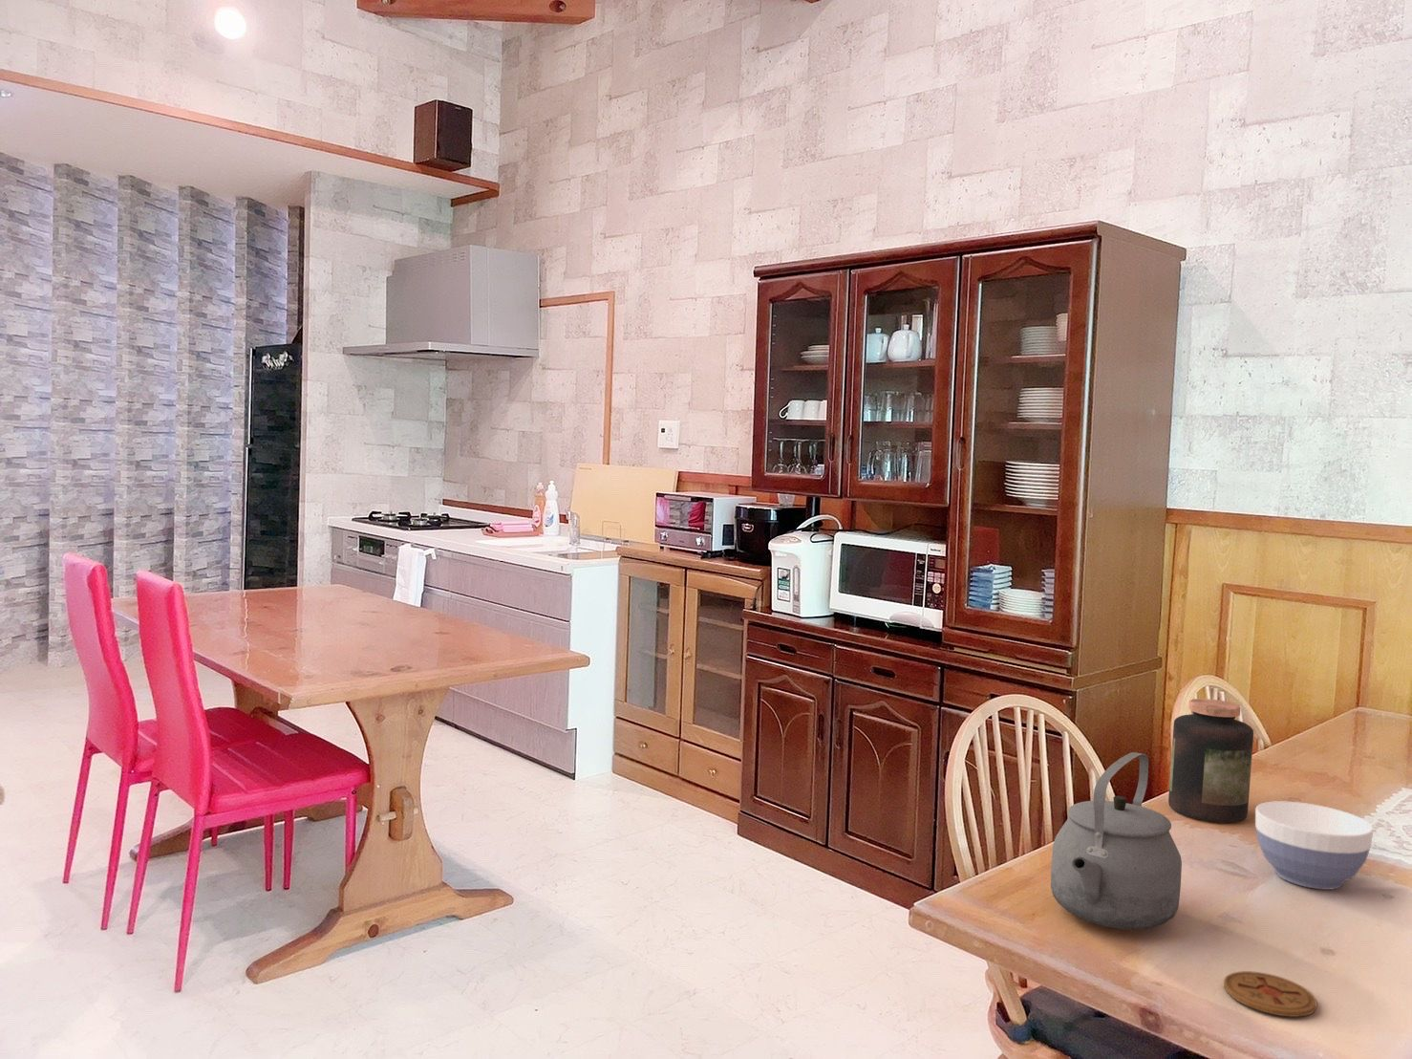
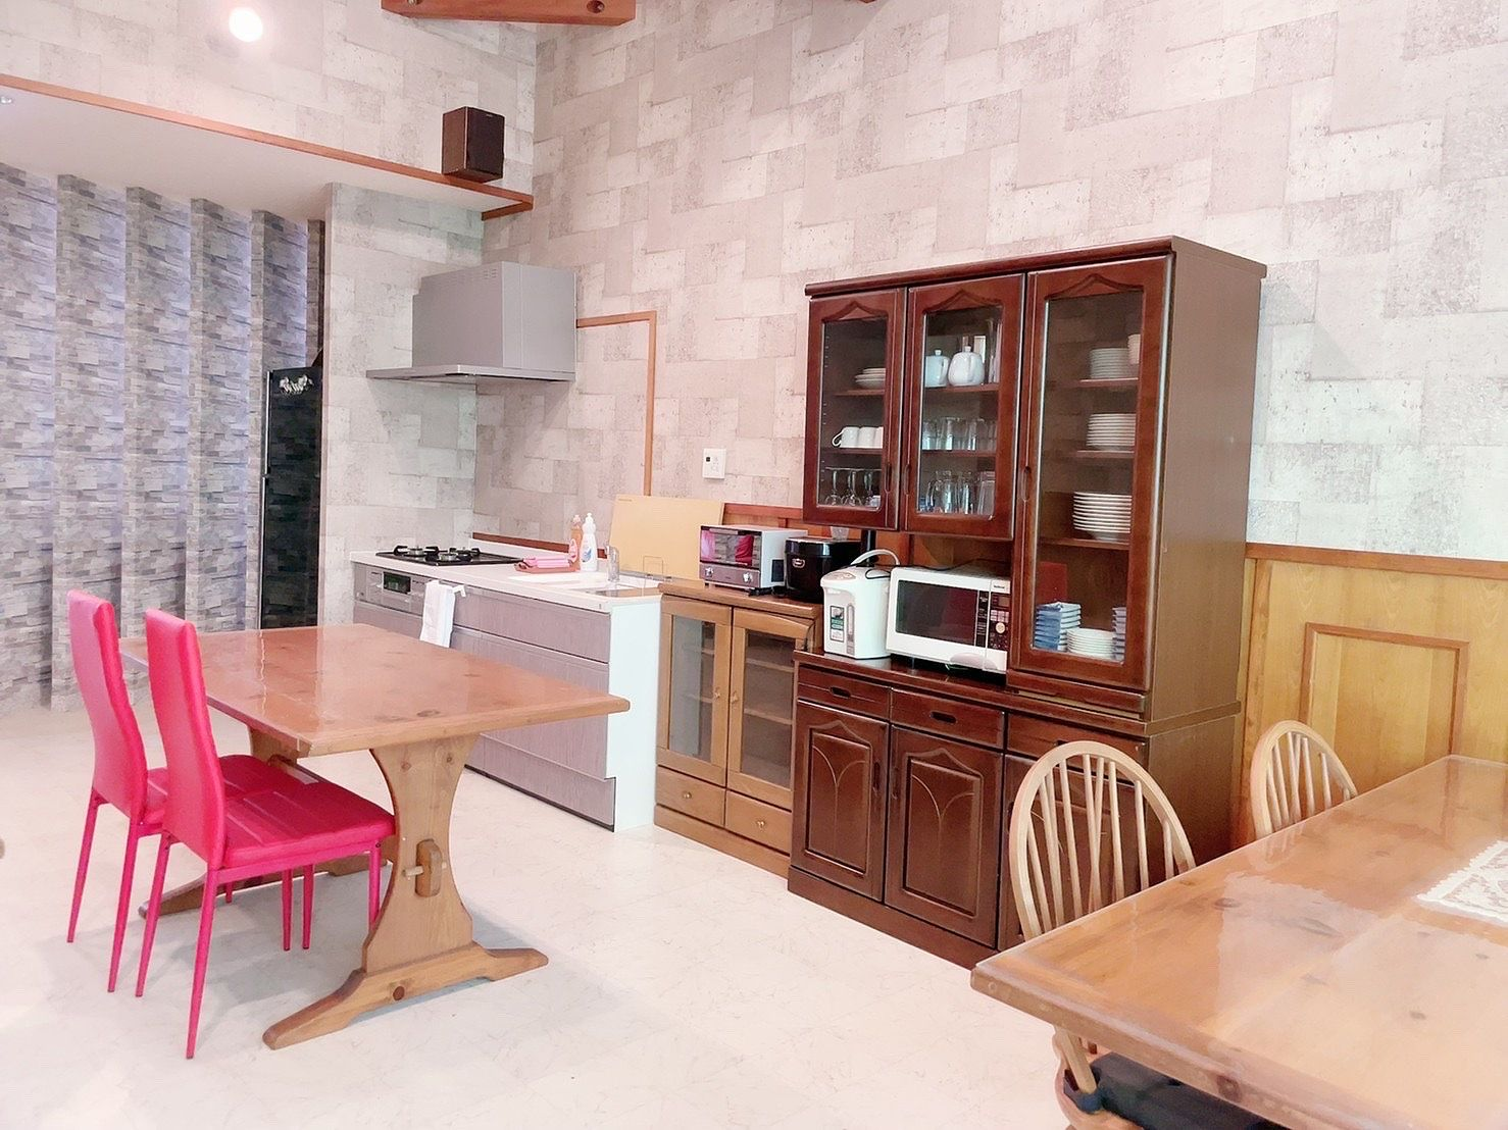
- coaster (1269, 993)
- tea kettle (1110, 841)
- jar (1211, 756)
- bowl (1311, 848)
